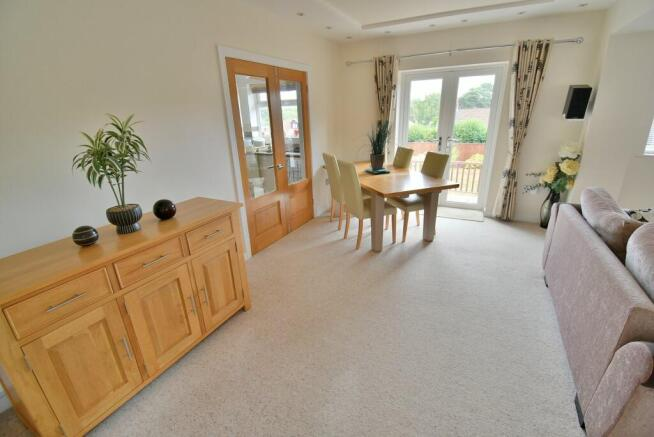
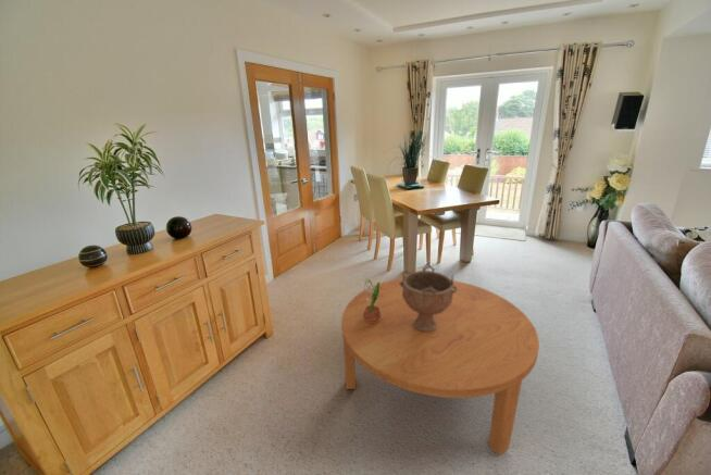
+ decorative bowl (426, 300)
+ coffee table (432, 351)
+ potted flower (369, 299)
